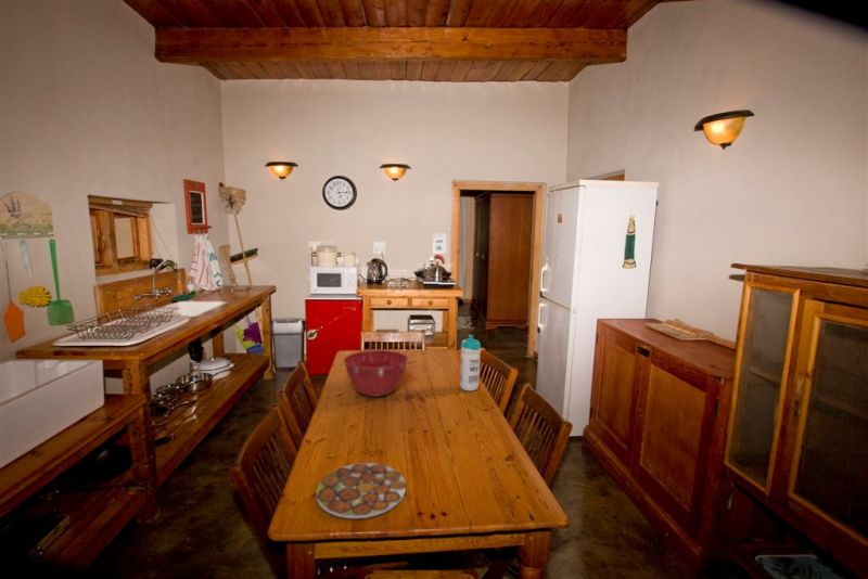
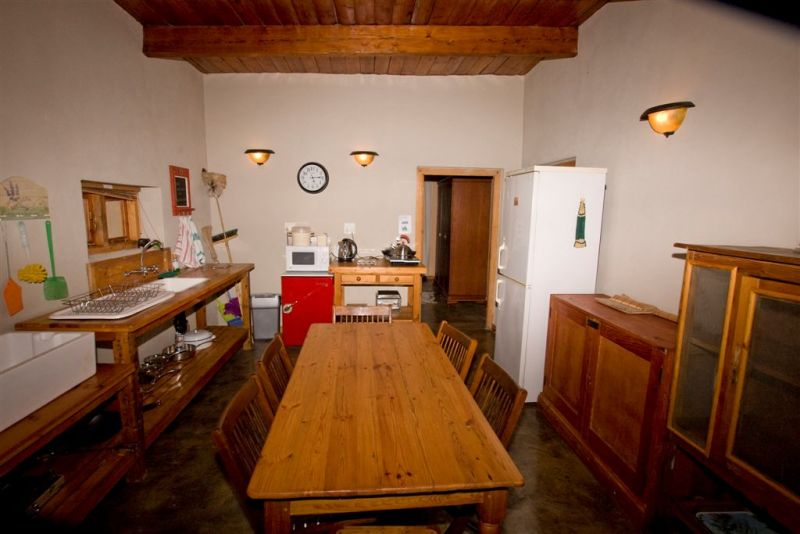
- plate (361, 488)
- water bottle (470, 361)
- mixing bowl (375, 374)
